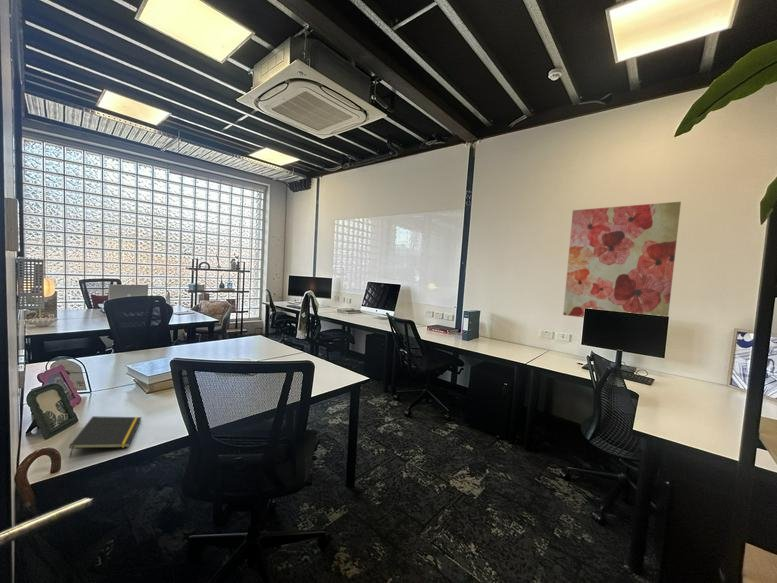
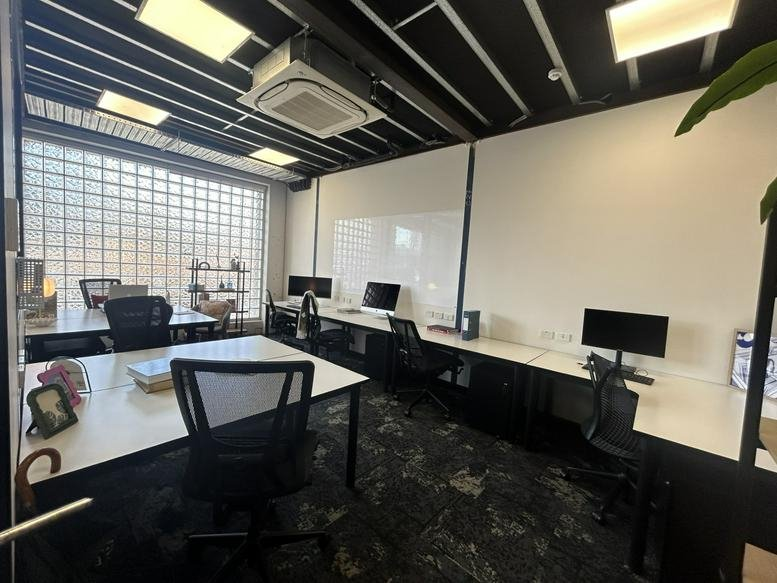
- wall art (616, 264)
- notepad (109, 431)
